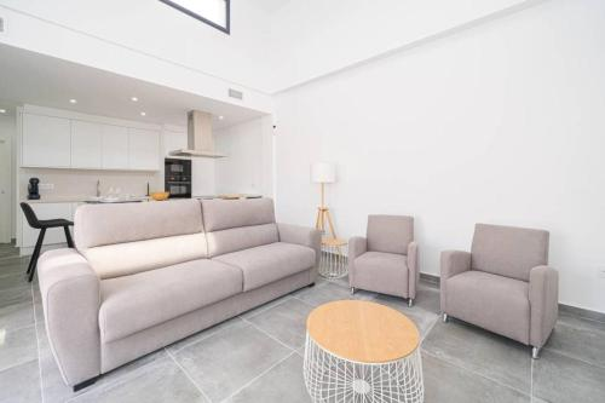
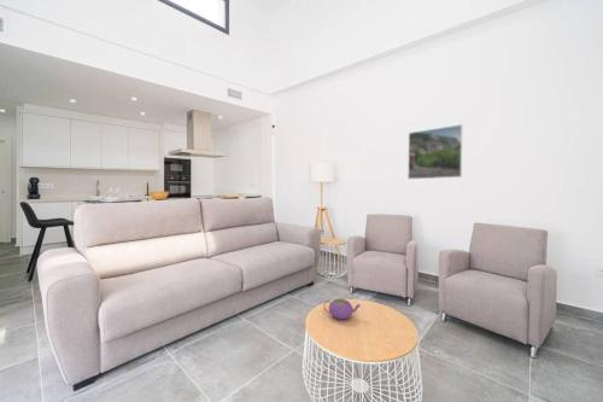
+ teapot (341, 309)
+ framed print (433, 153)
